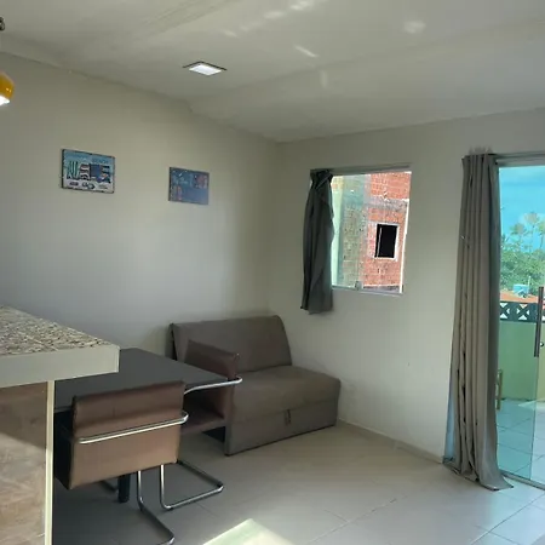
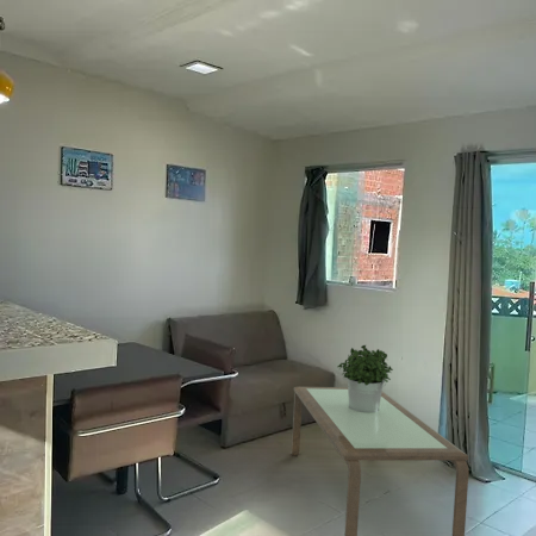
+ potted plant (364, 376)
+ coffee table (362, 456)
